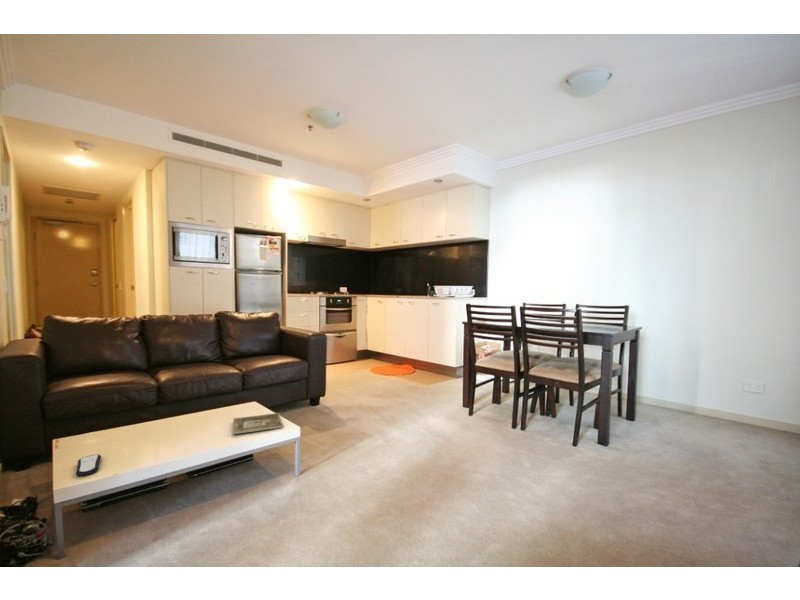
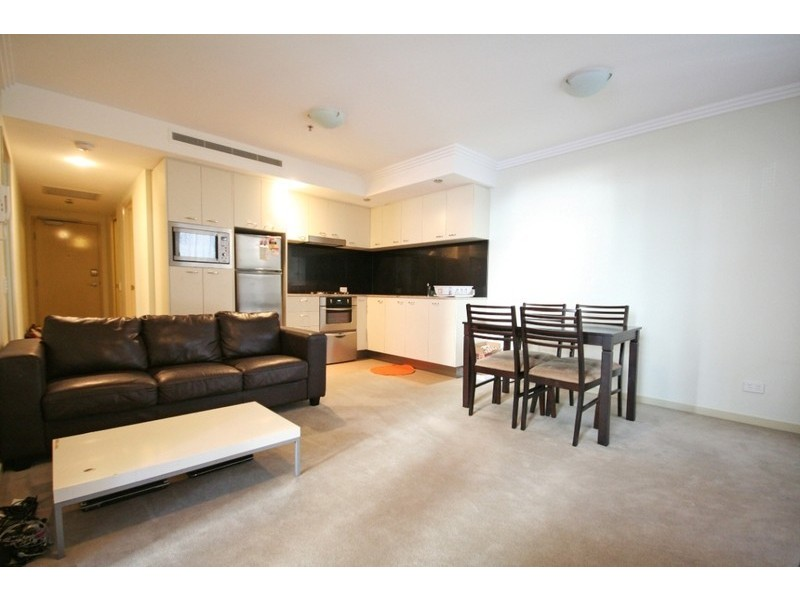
- remote control (88, 465)
- picture frame (257, 423)
